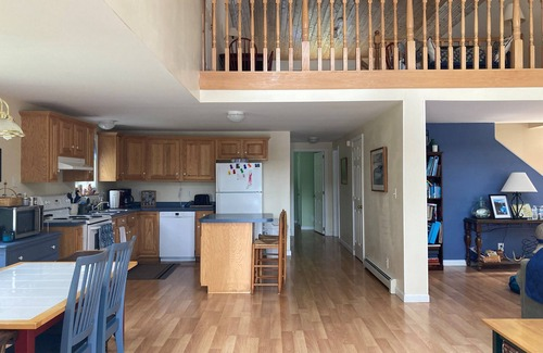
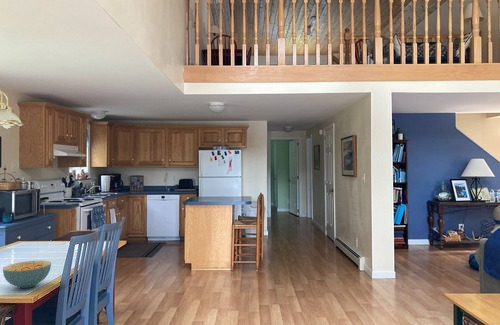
+ cereal bowl (27, 275)
